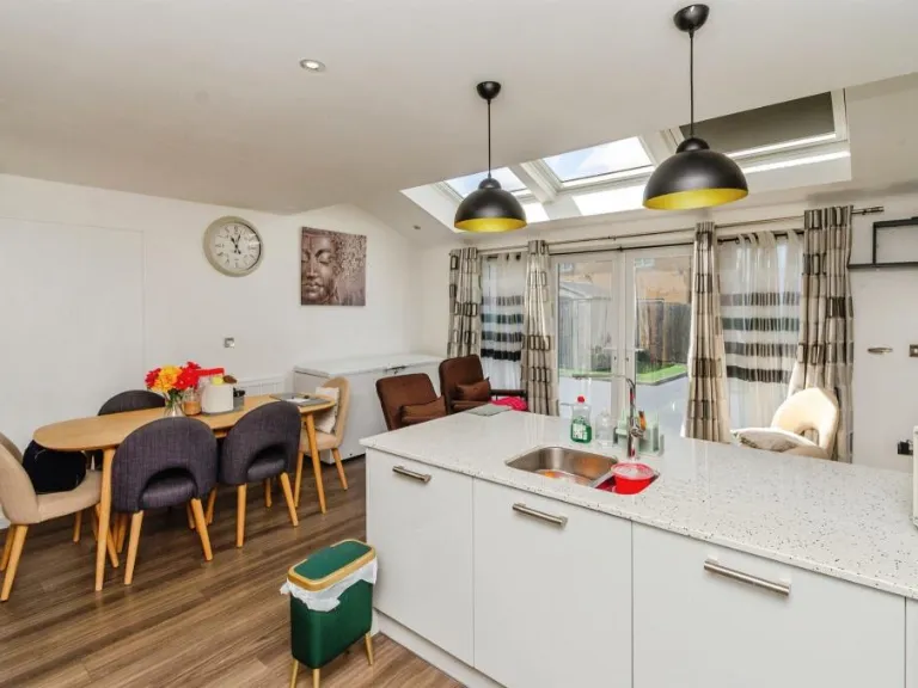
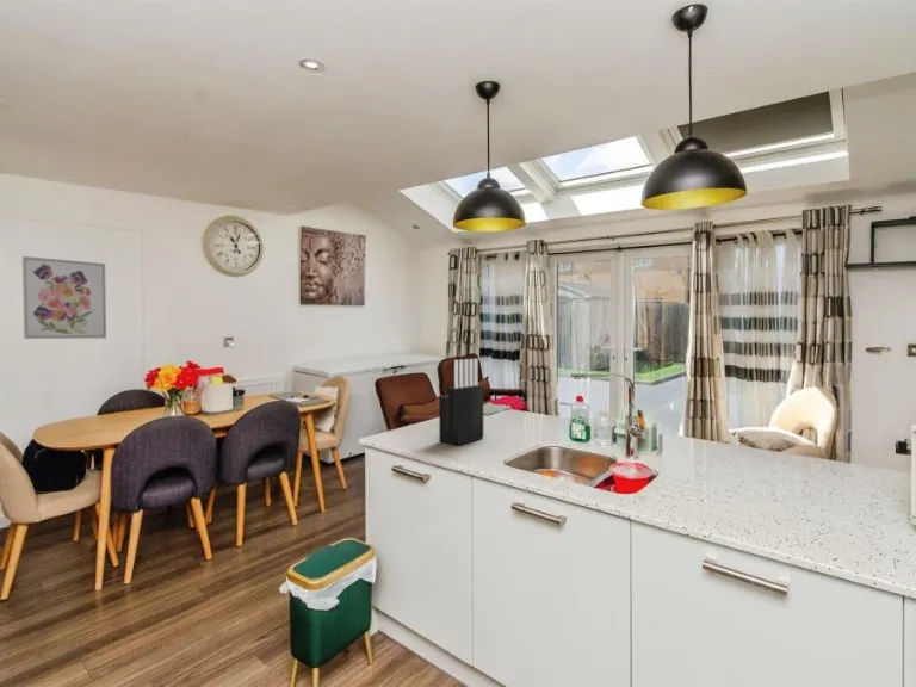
+ wall art (66, 299)
+ knife block (459, 398)
